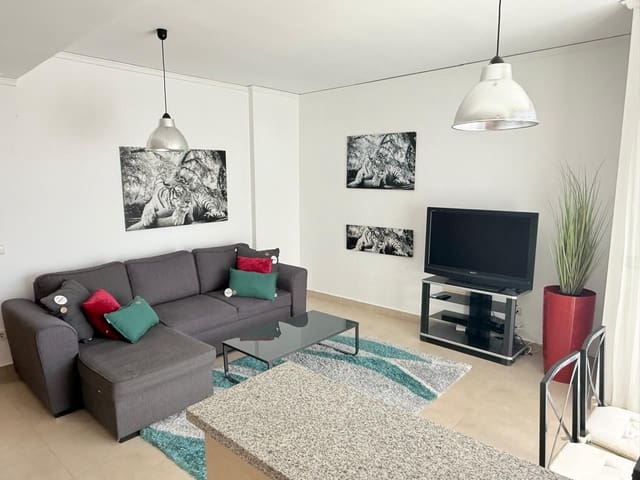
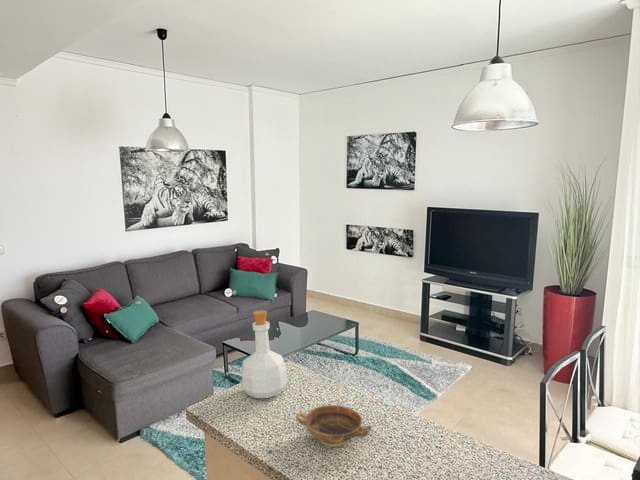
+ bottle (263, 352)
+ bowl (333, 428)
